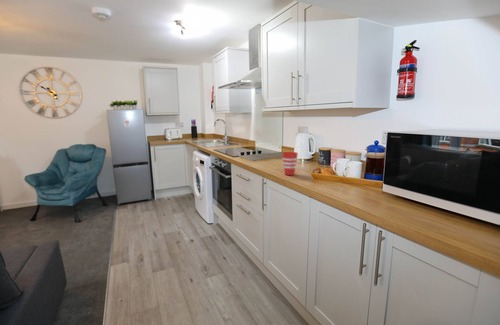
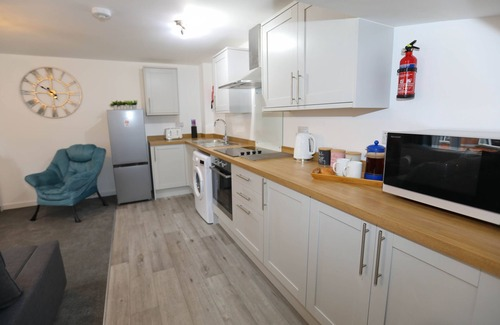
- cup (289, 163)
